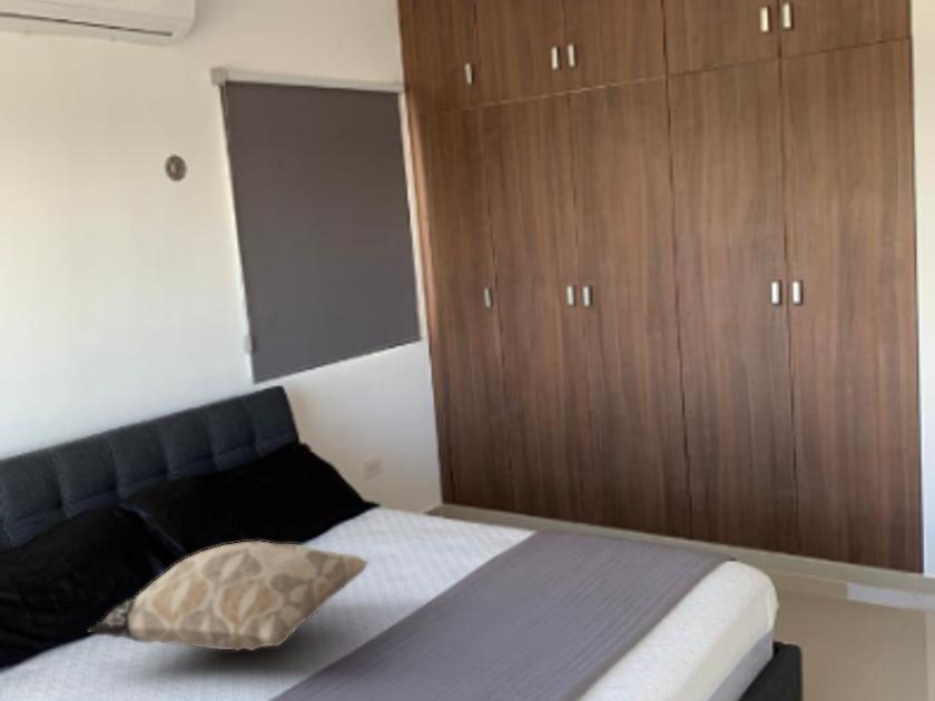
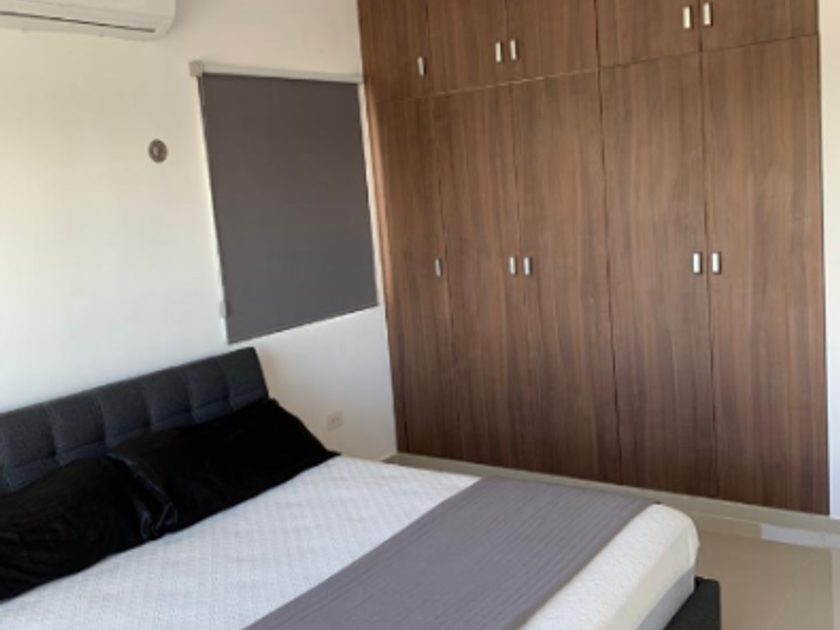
- decorative pillow (237, 594)
